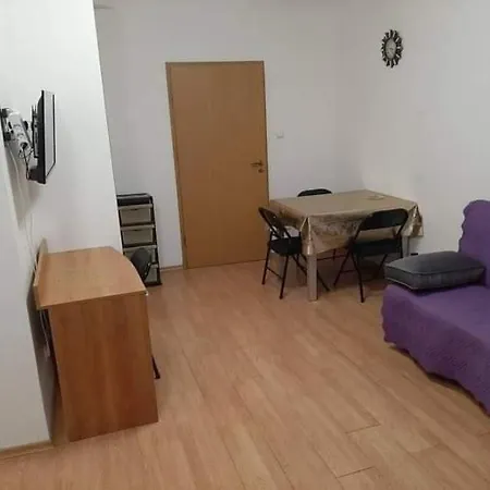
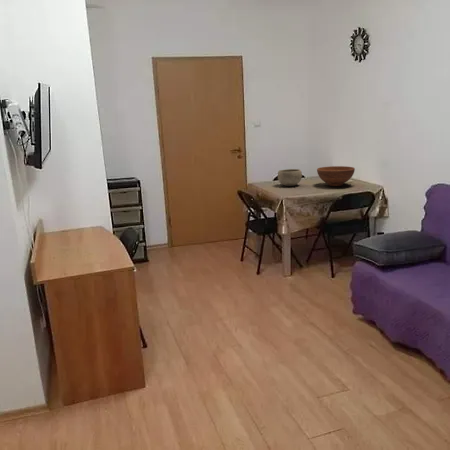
+ fruit bowl (335, 176)
+ bowl (289, 177)
